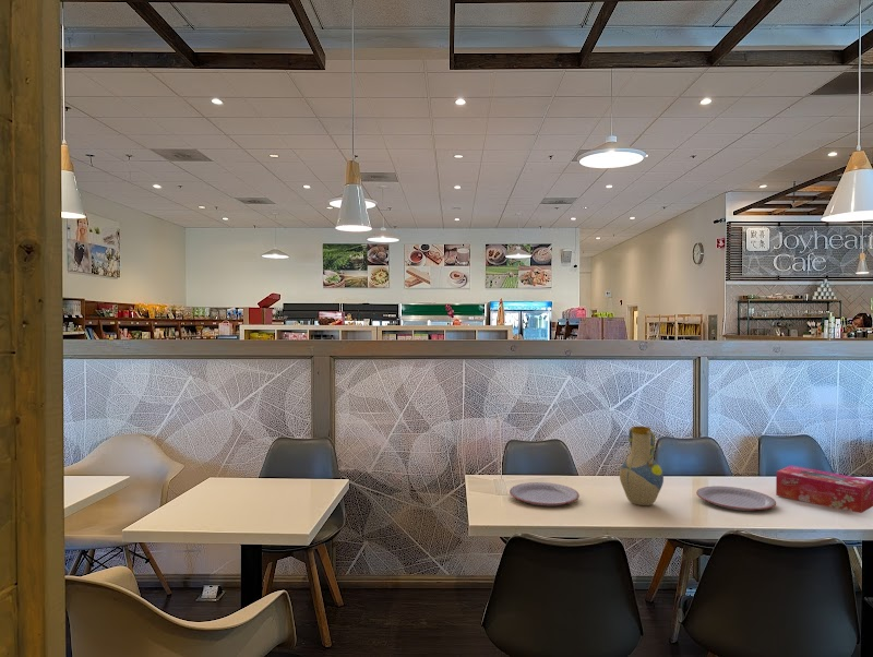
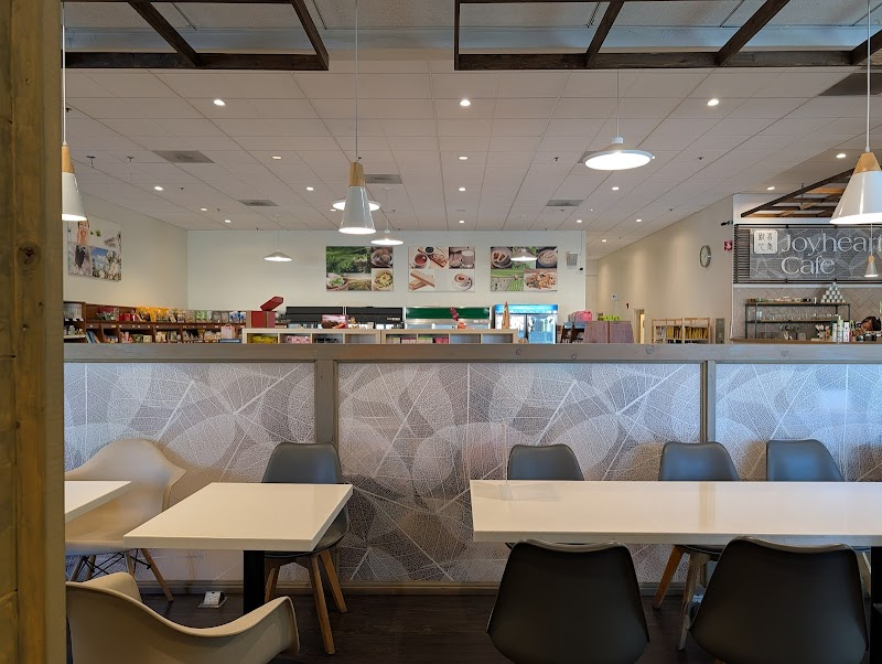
- plate (543, 494)
- plate (734, 499)
- tissue box (823, 488)
- vase (641, 465)
